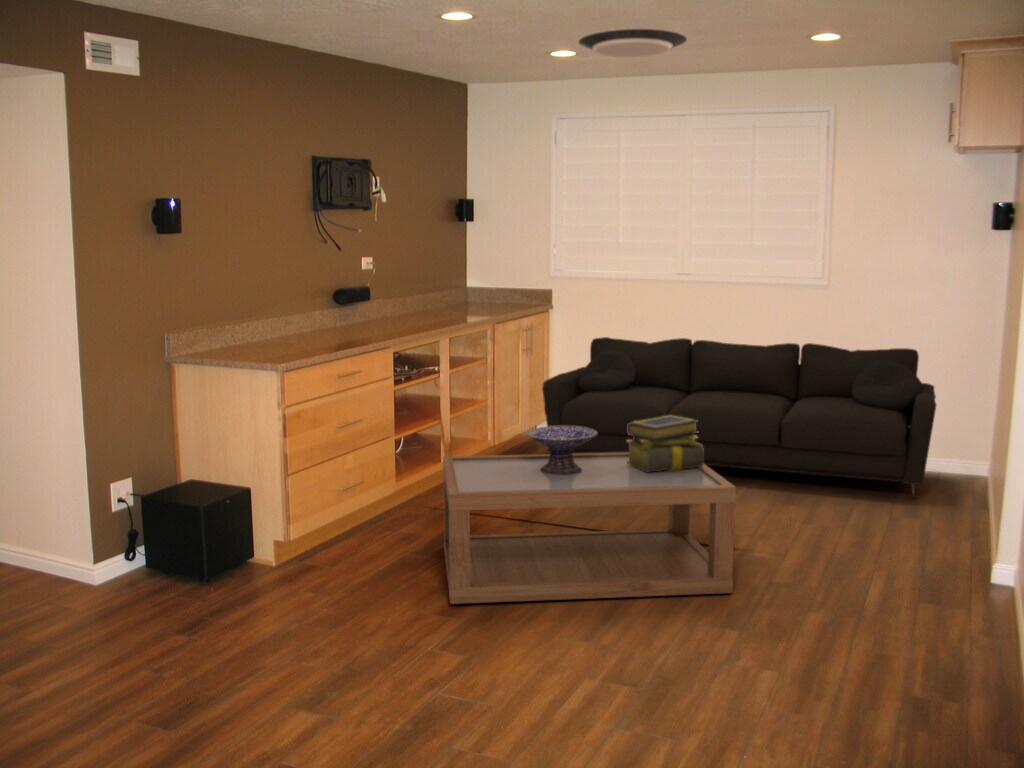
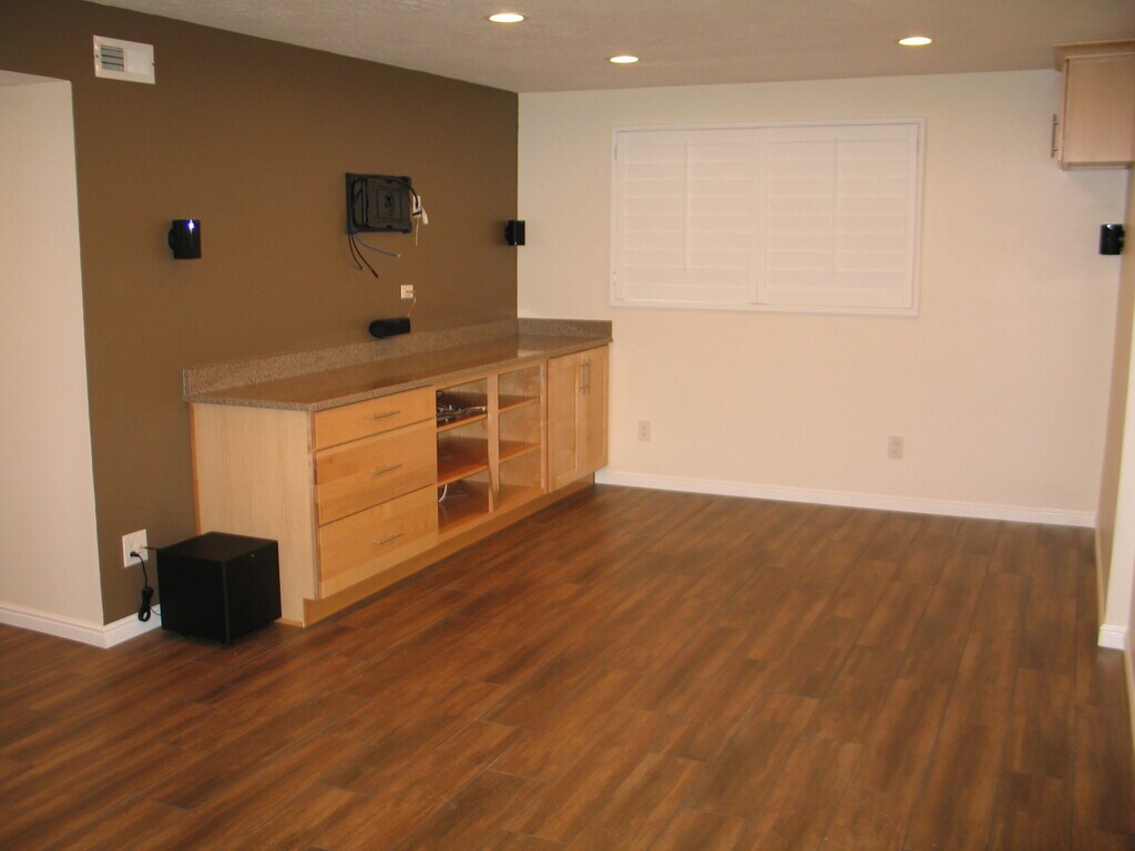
- decorative bowl (561, 447)
- sofa (734, 407)
- ceiling light (632, 45)
- coffee table (578, 532)
- stack of books (663, 440)
